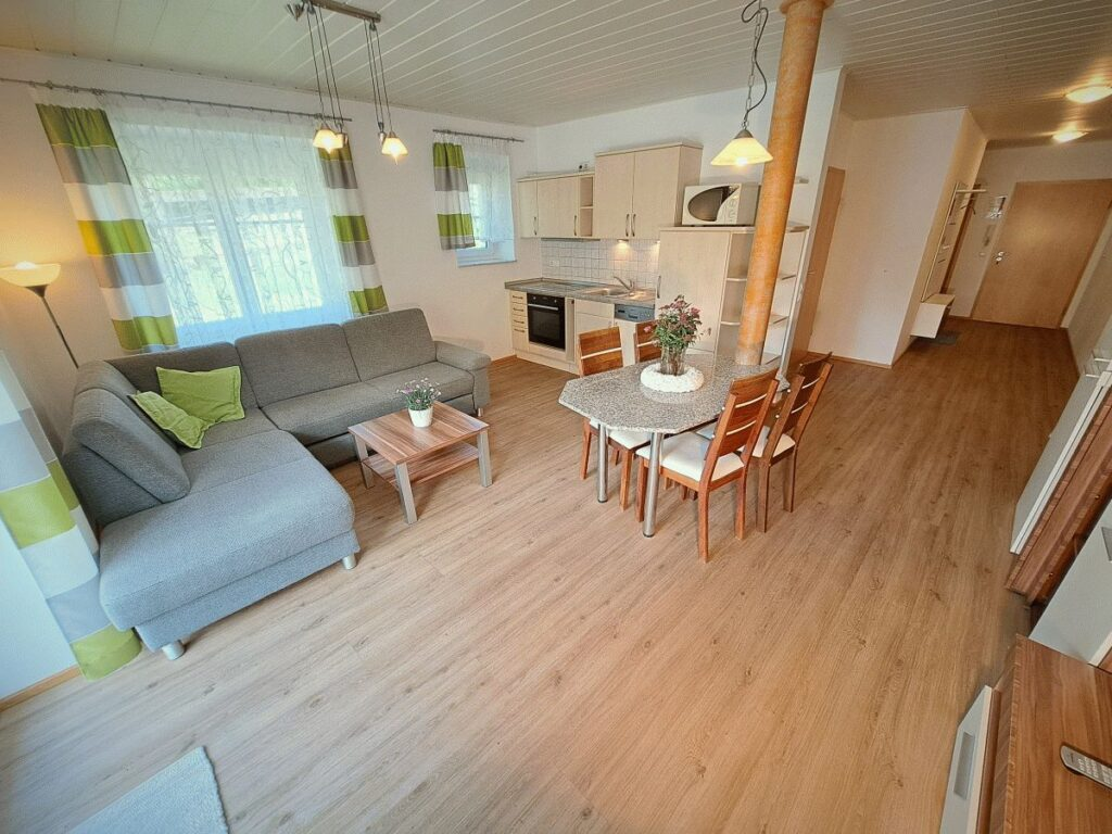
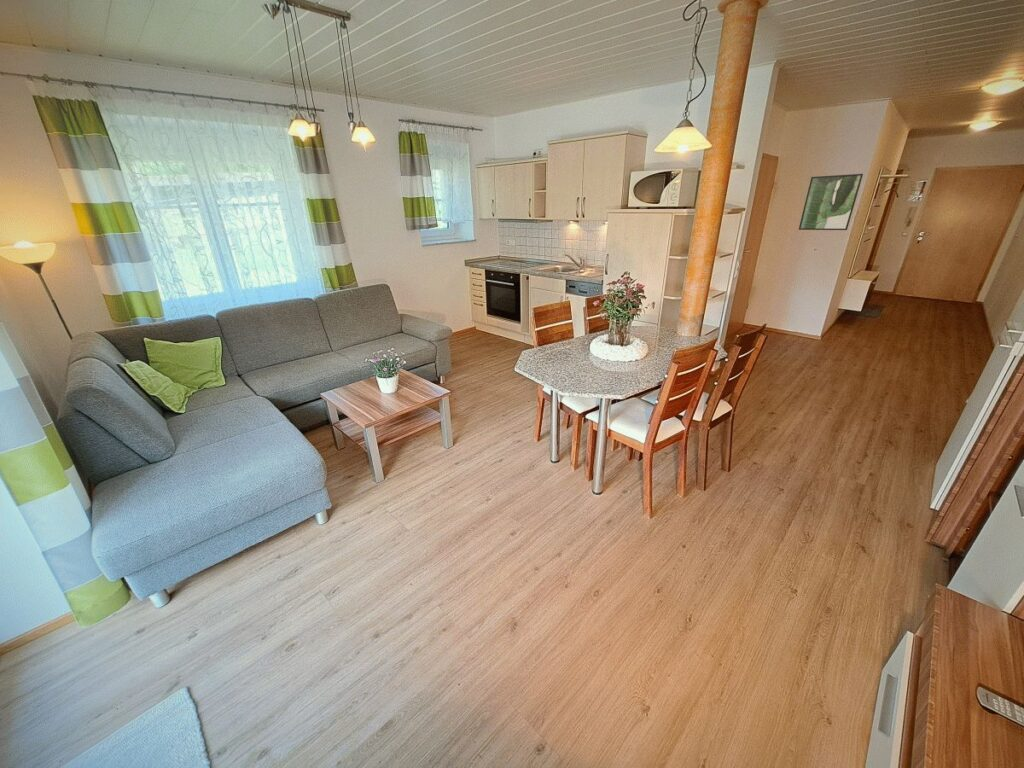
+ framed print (829, 203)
